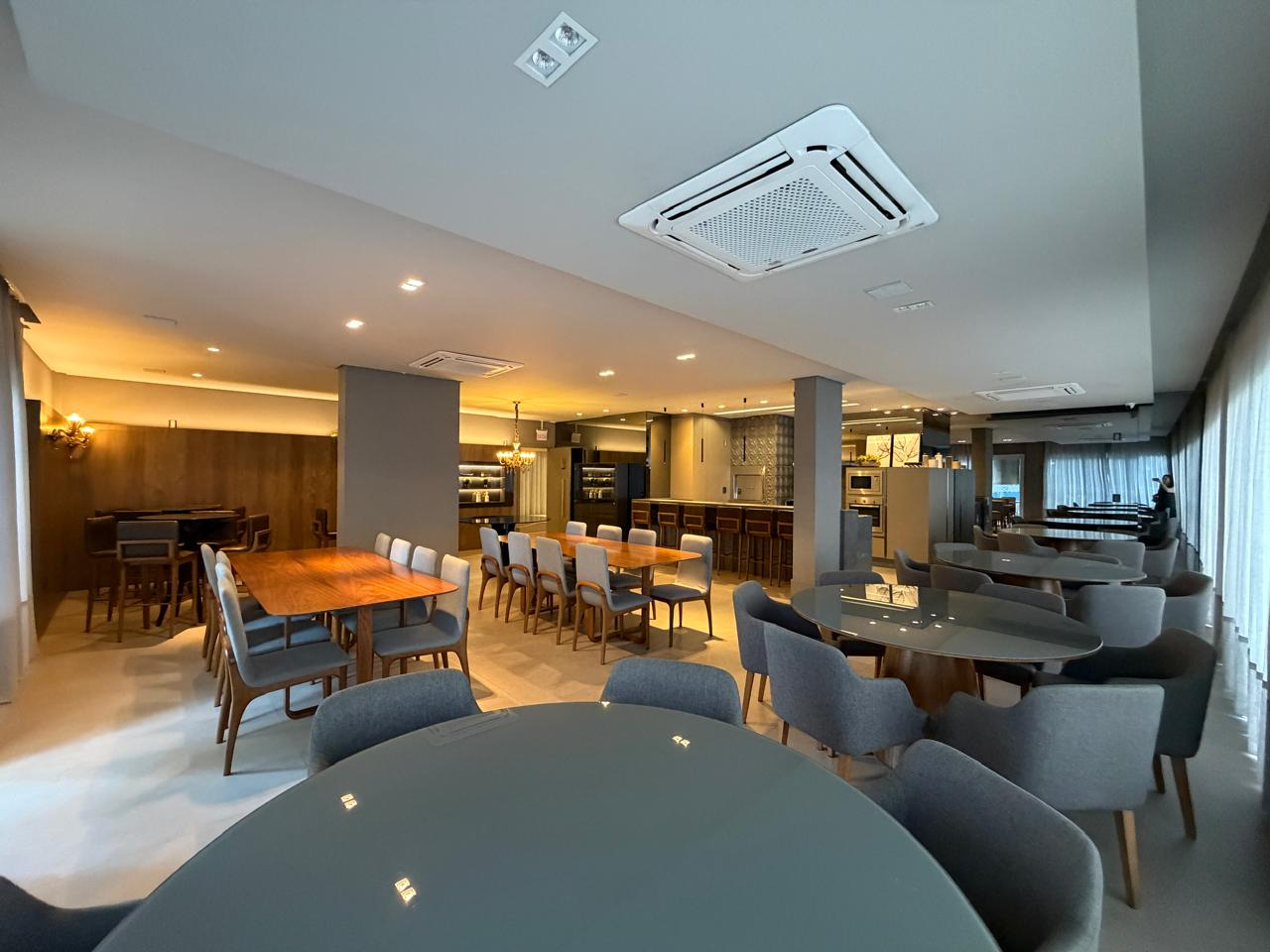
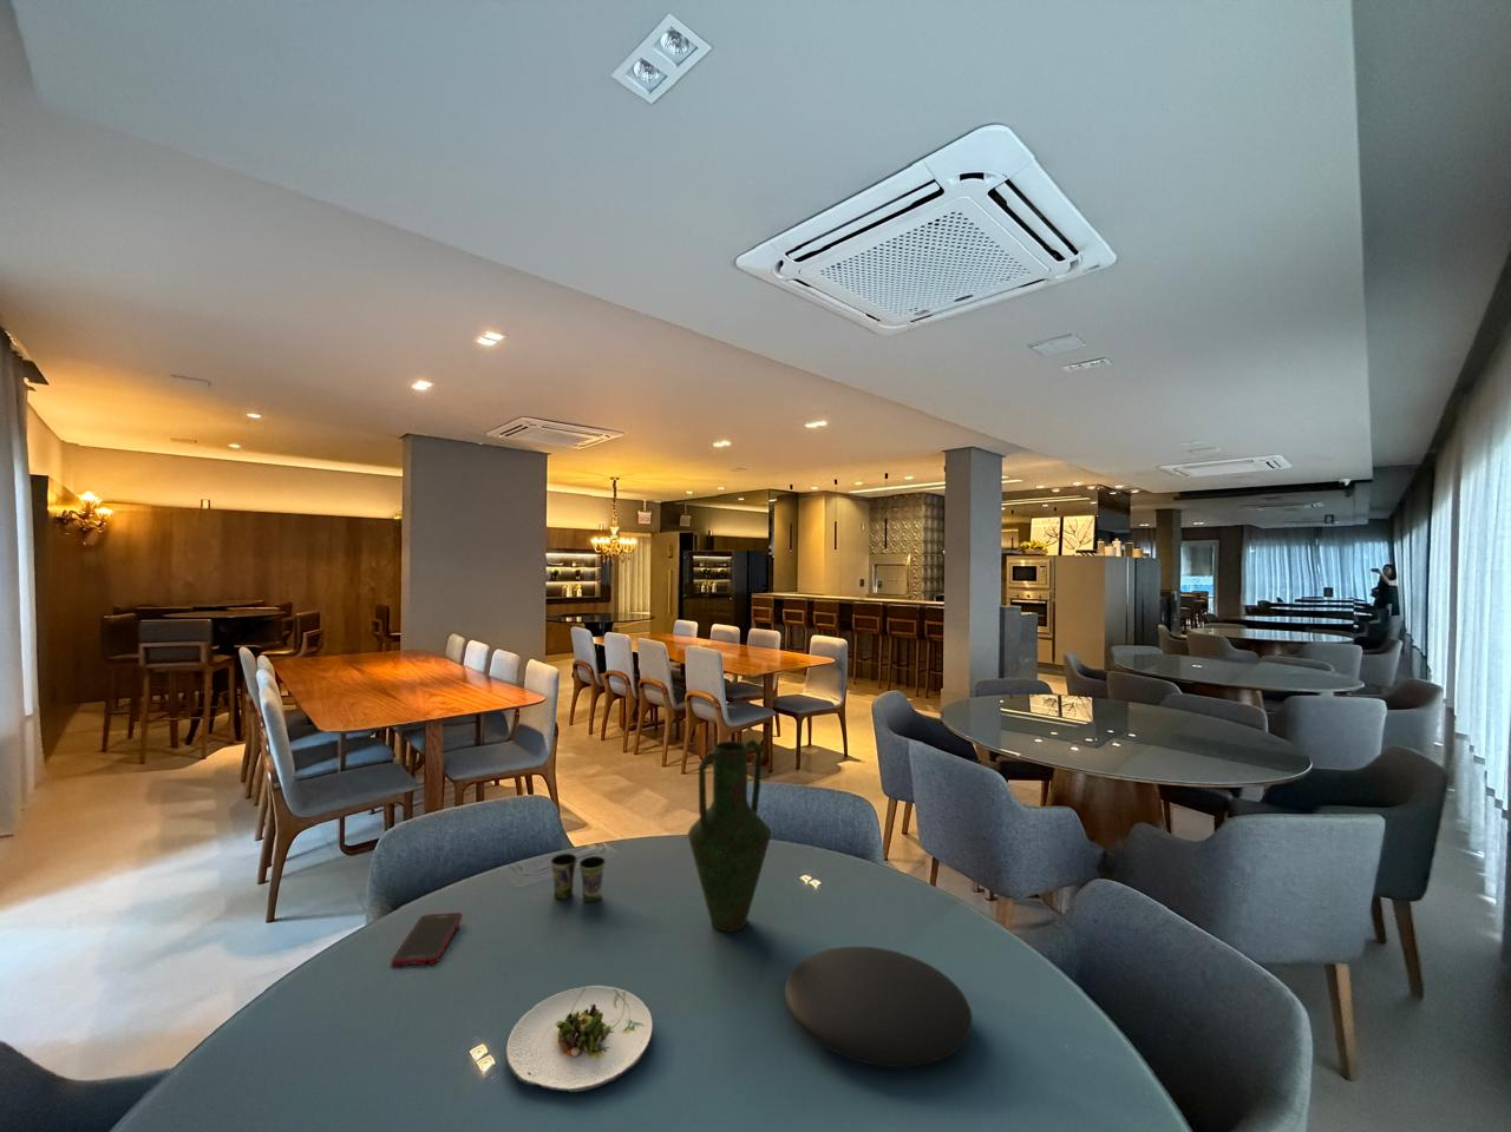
+ vase (729, 832)
+ salad plate (582, 1025)
+ plate (874, 999)
+ cup (582, 878)
+ cell phone (428, 937)
